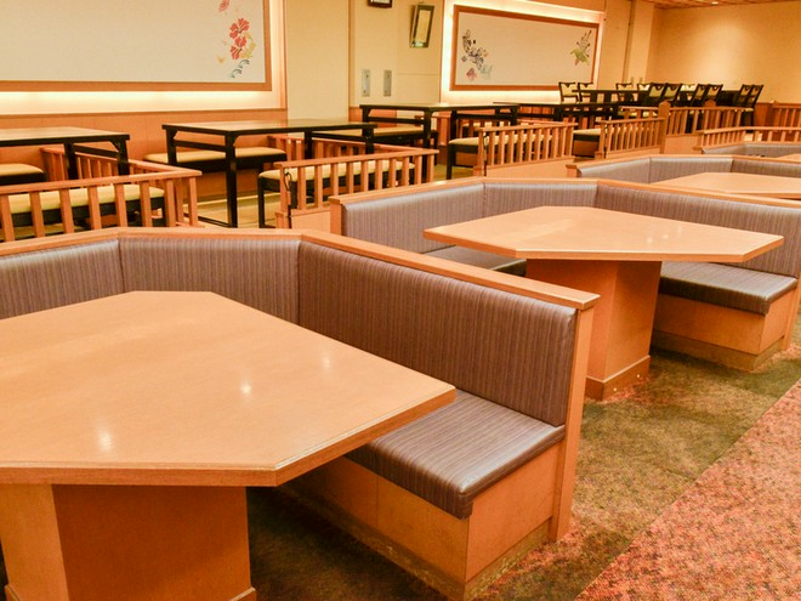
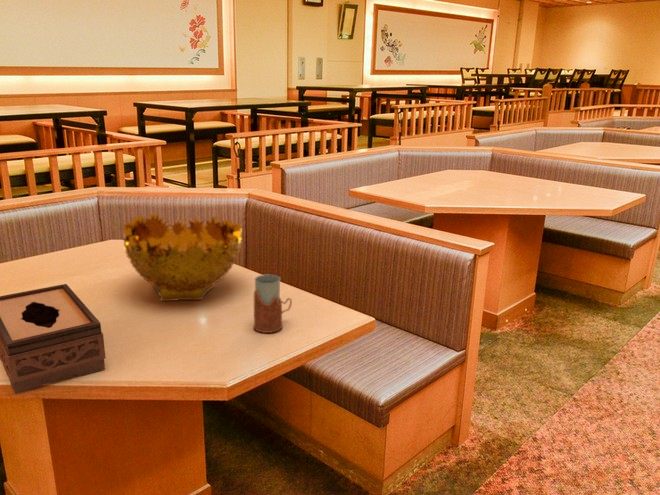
+ decorative bowl (184, 257)
+ drinking glass (273, 301)
+ tissue box (43, 333)
